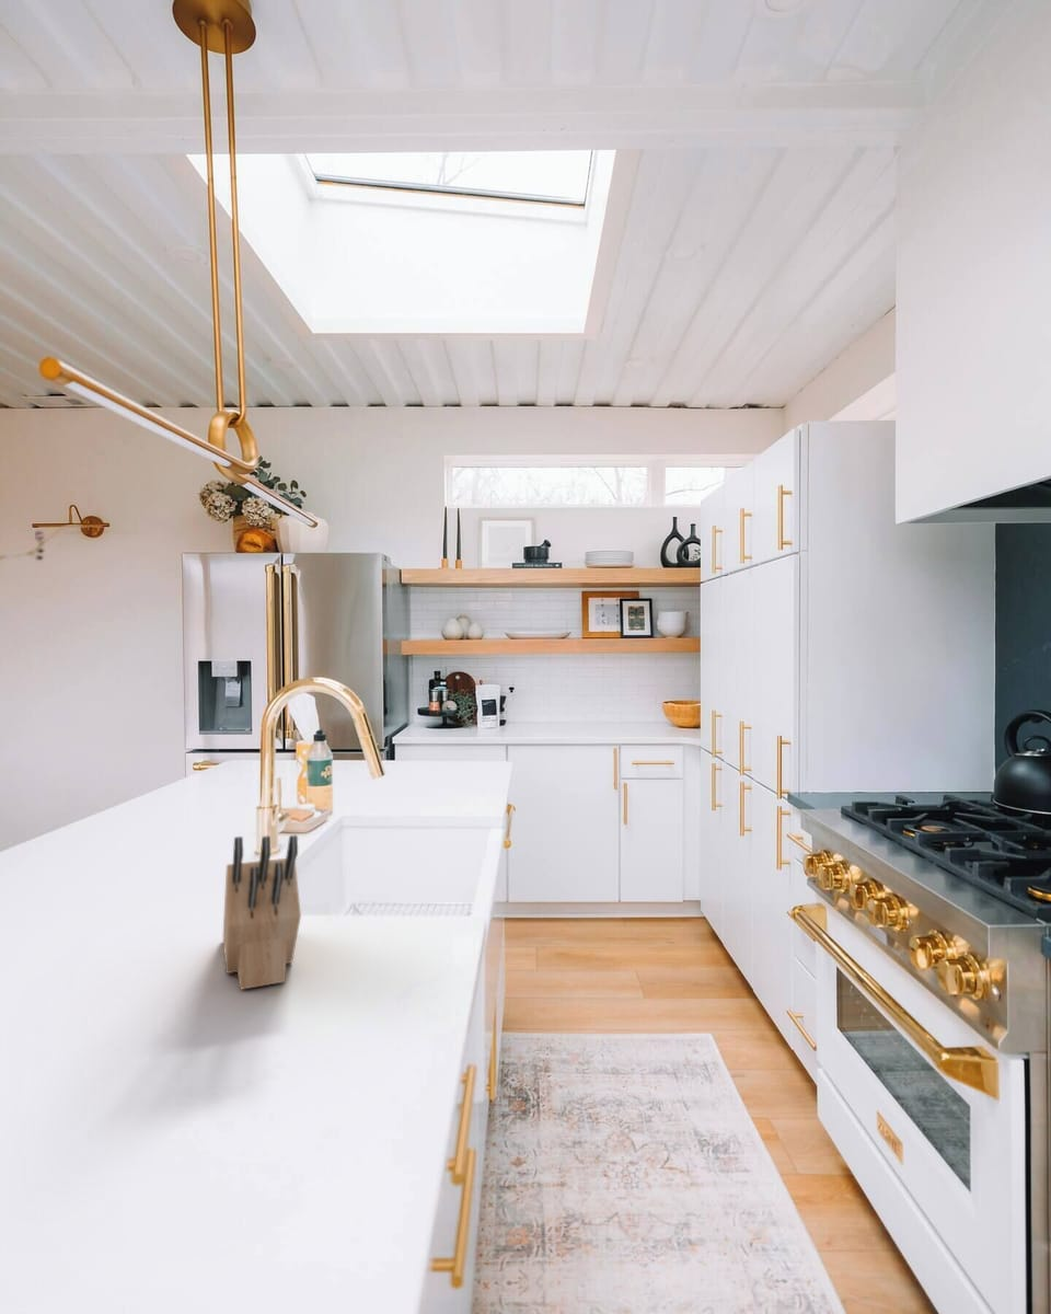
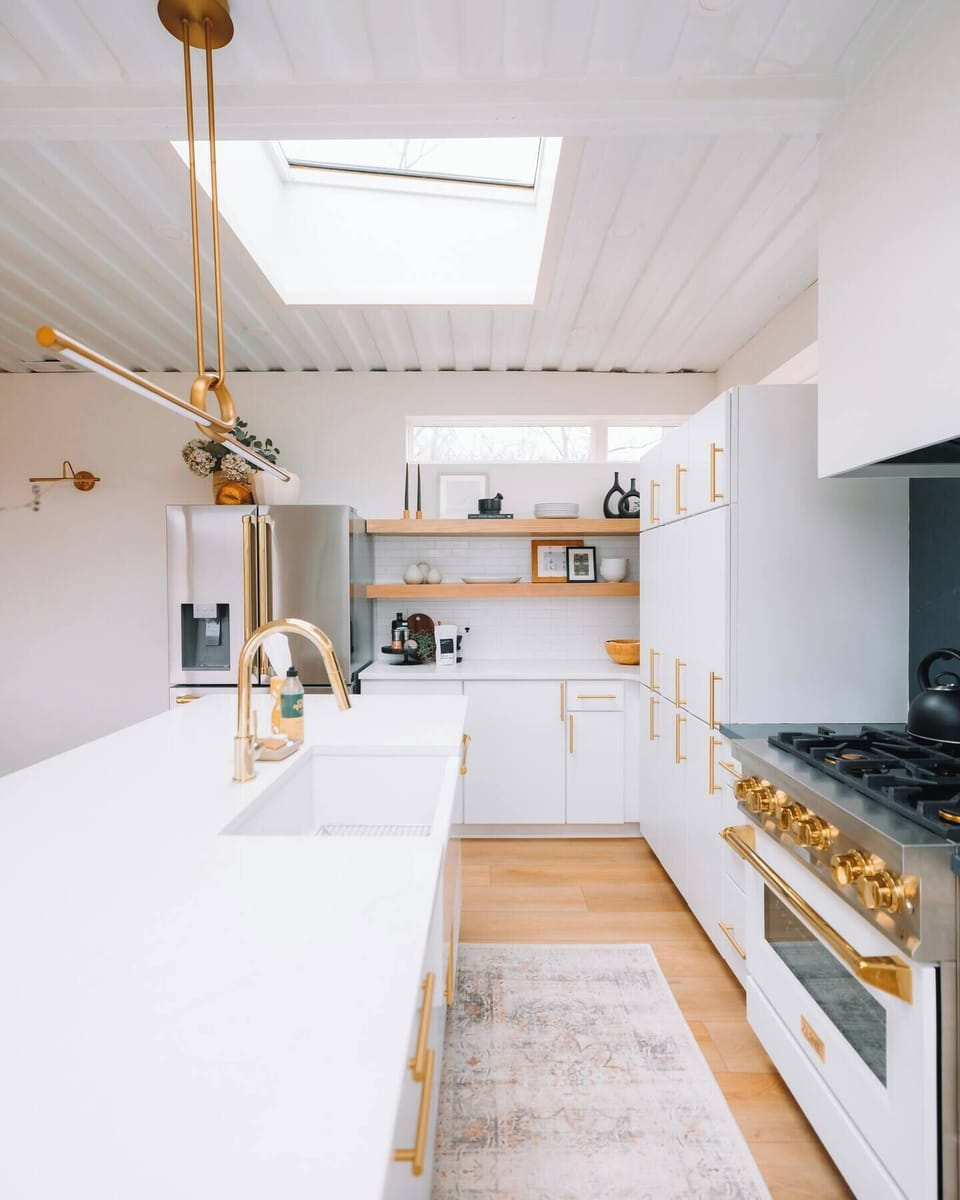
- knife block (259, 892)
